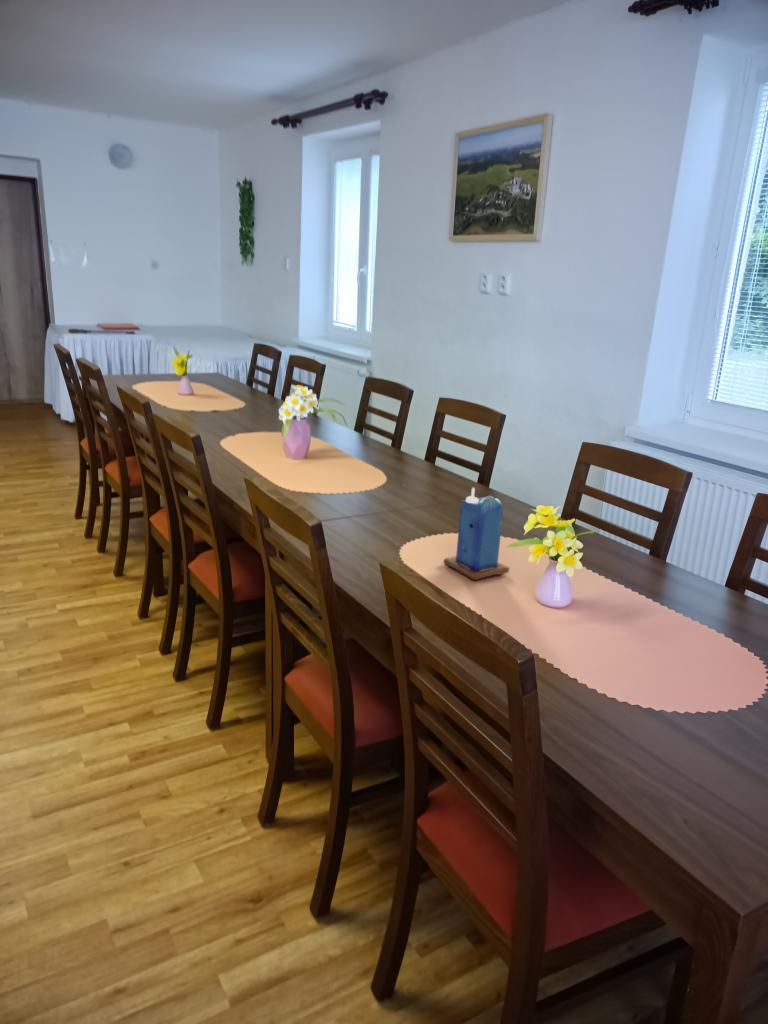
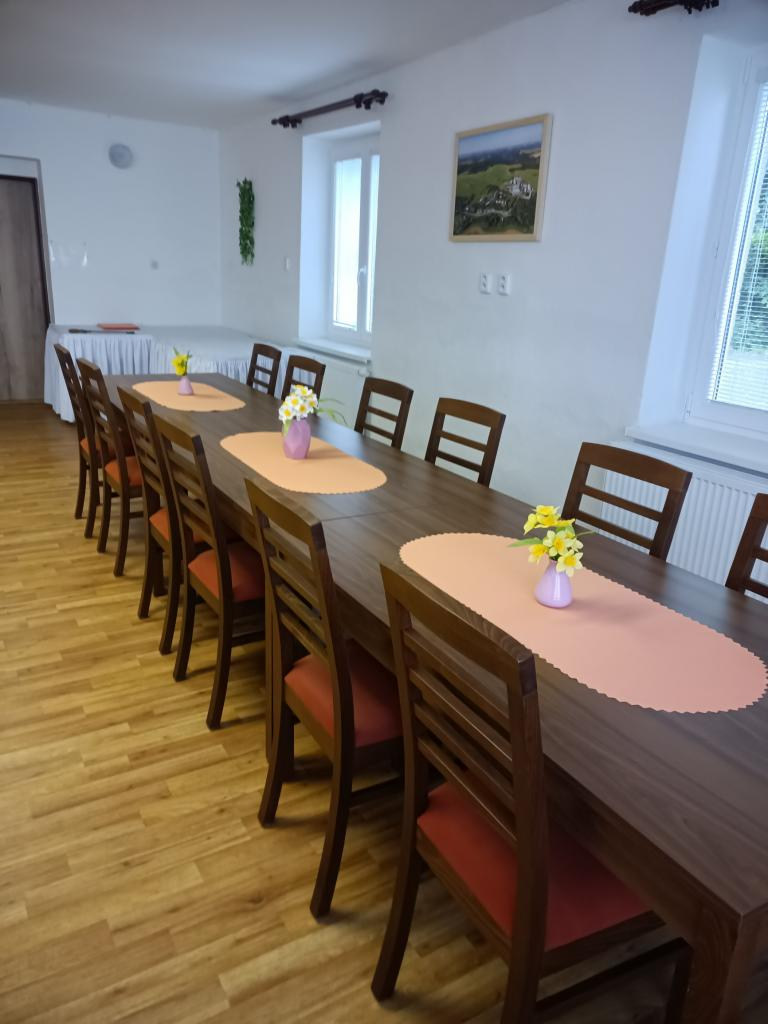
- candle (479, 530)
